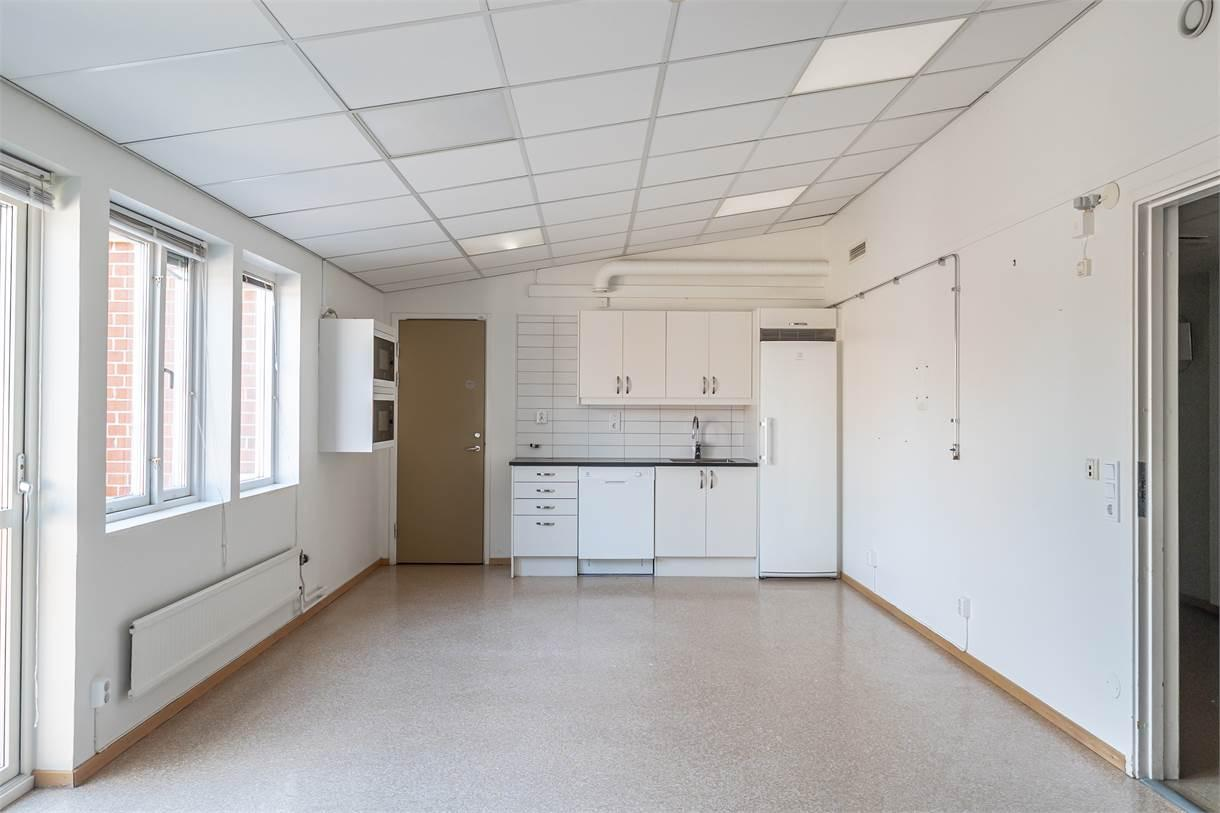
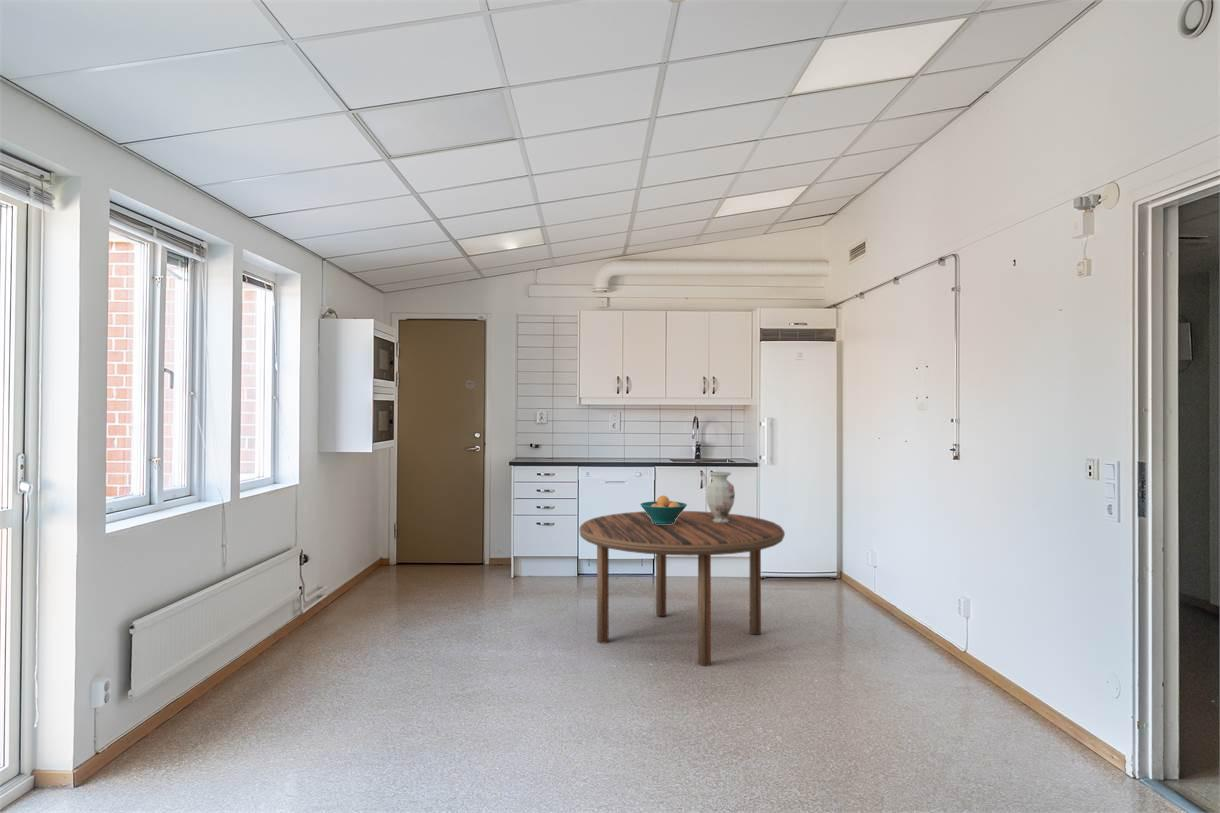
+ vase (720, 497)
+ fruit bowl (663, 508)
+ dining table (665, 580)
